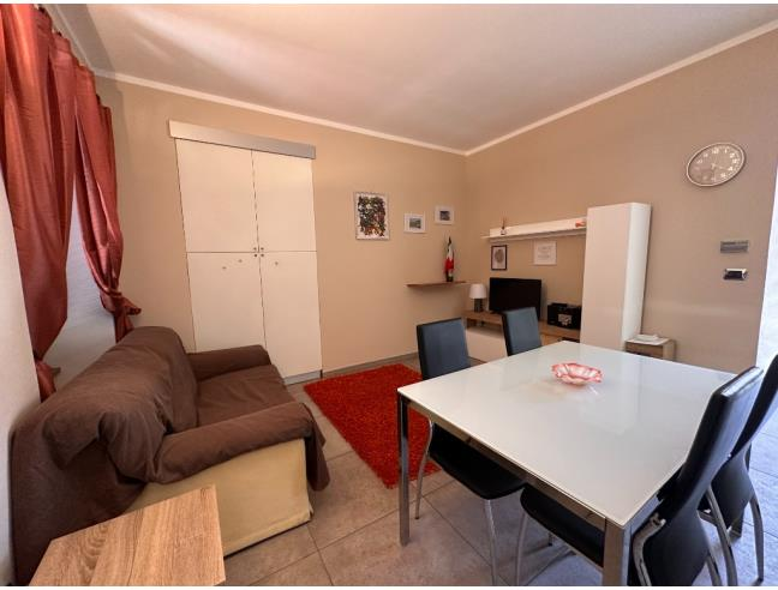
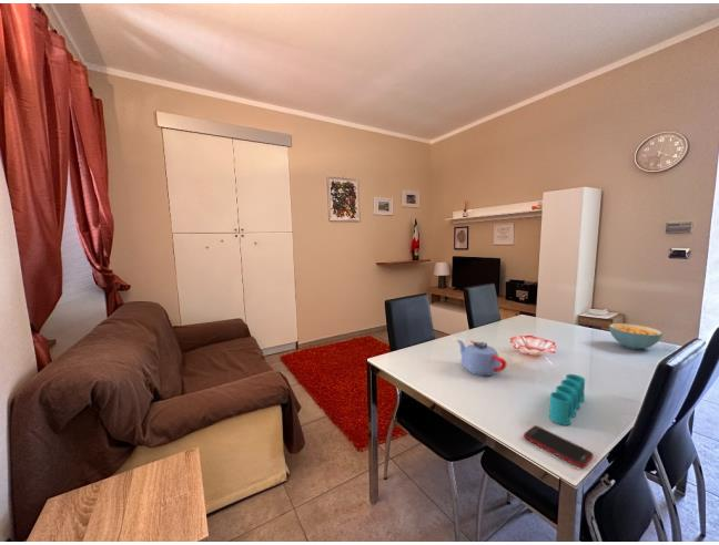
+ pen holder (568, 397)
+ teapot (478, 356)
+ cereal bowl (634, 338)
+ cell phone (556, 444)
